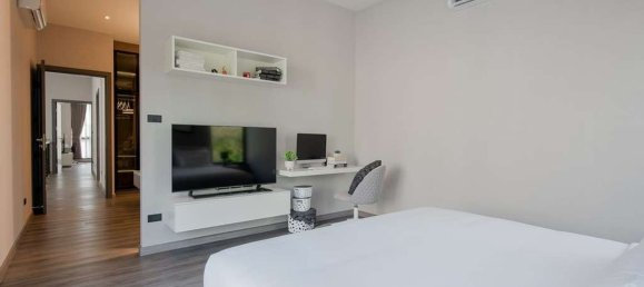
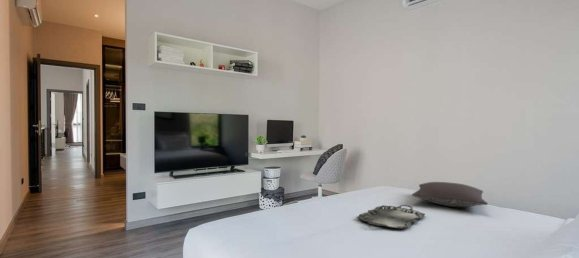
+ serving tray (391, 215)
+ pillow (448, 193)
